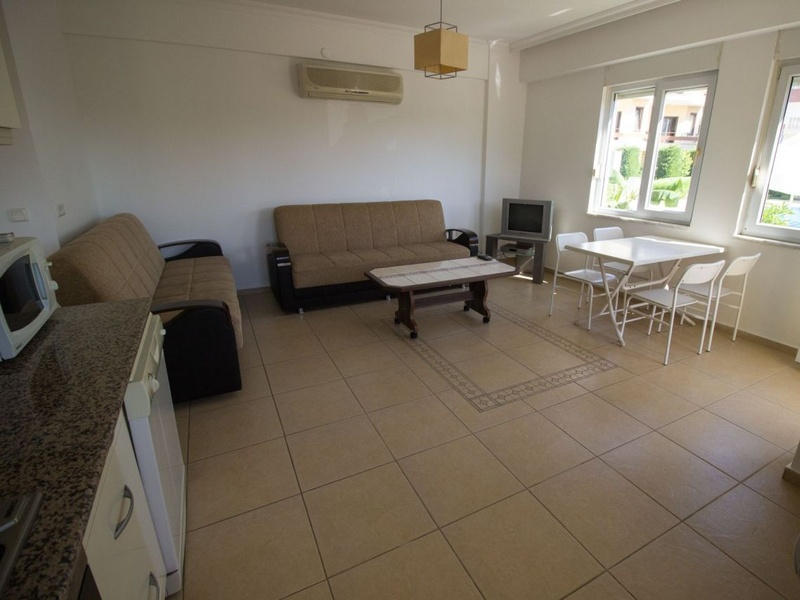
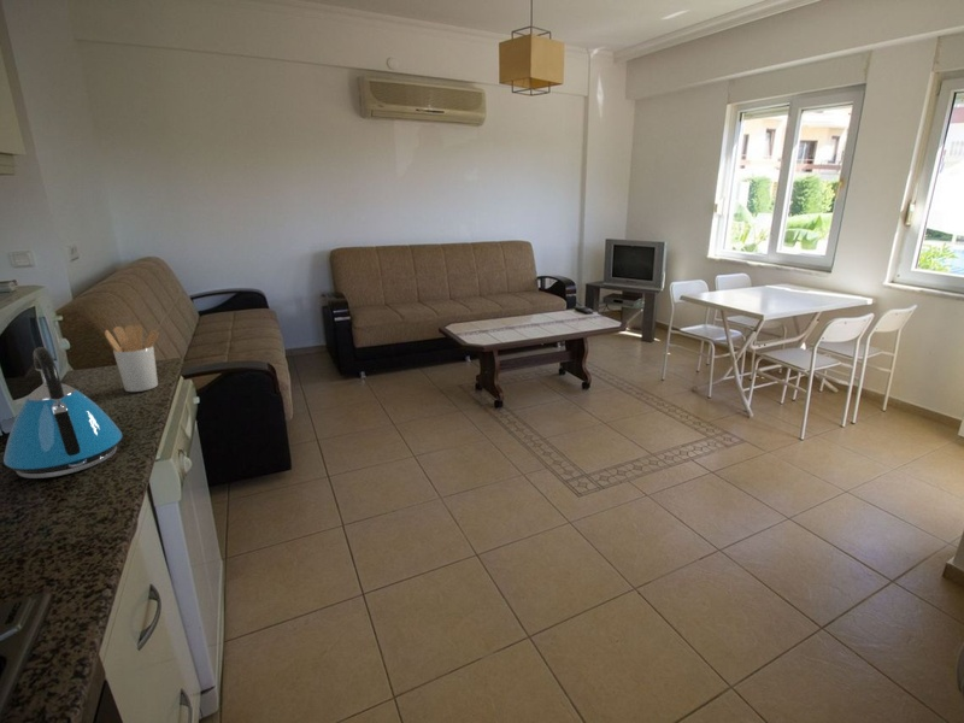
+ kettle (55, 405)
+ utensil holder (134, 355)
